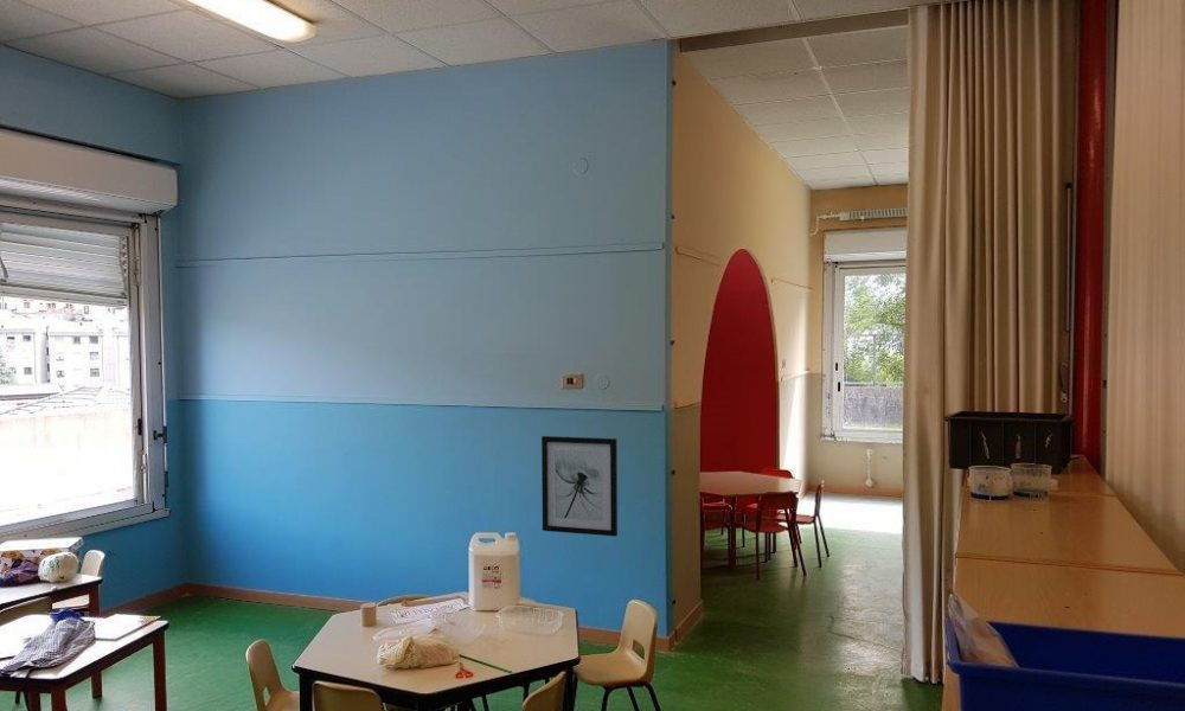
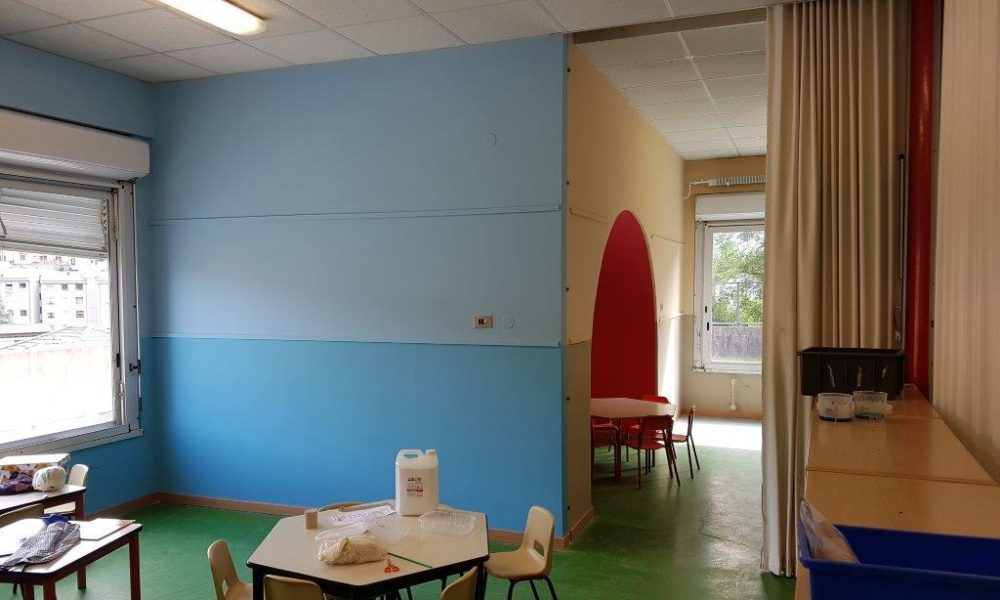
- wall art (578, 485)
